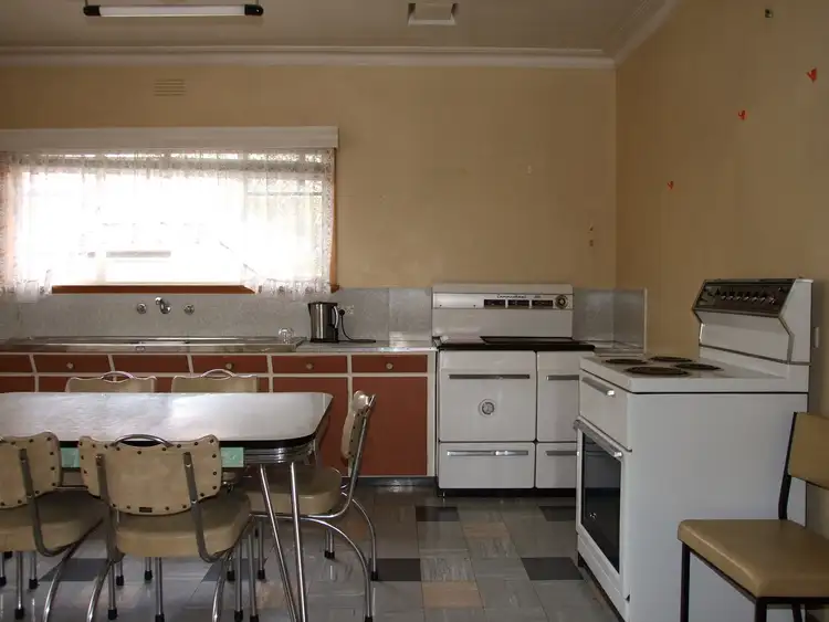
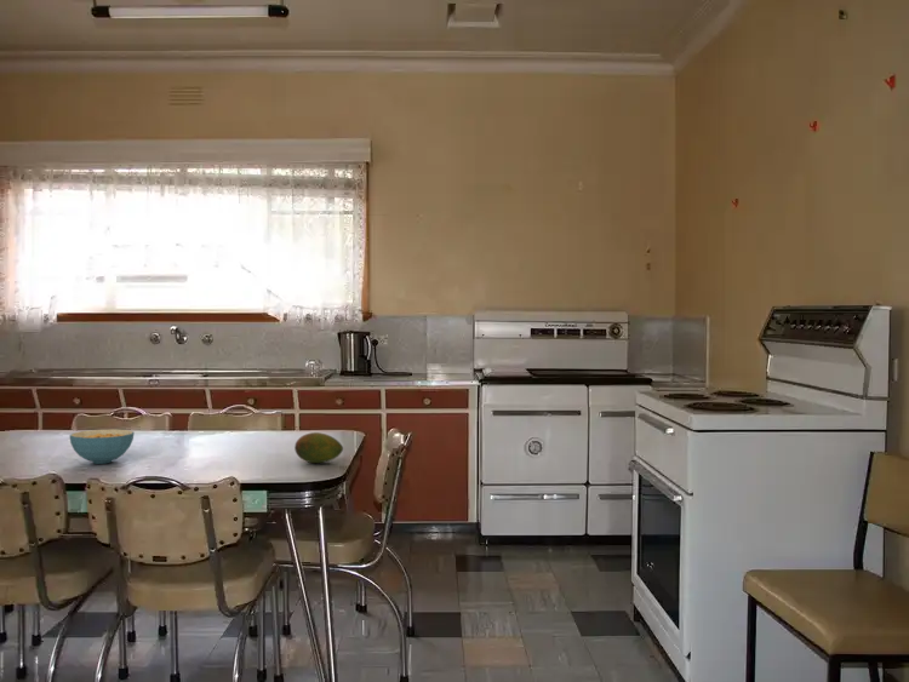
+ fruit (318, 447)
+ cereal bowl (102, 447)
